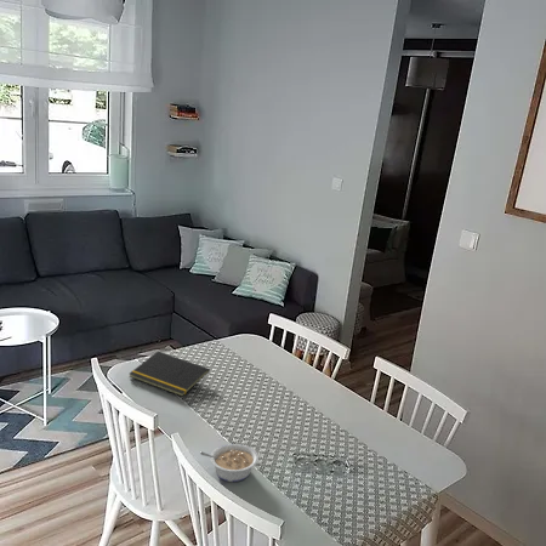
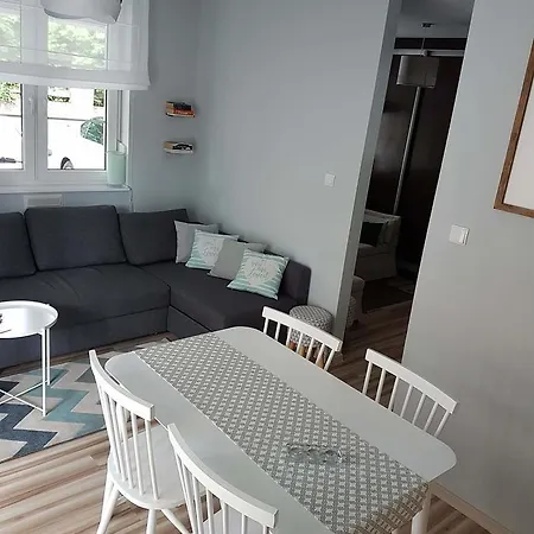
- notepad (169, 372)
- legume (232, 463)
